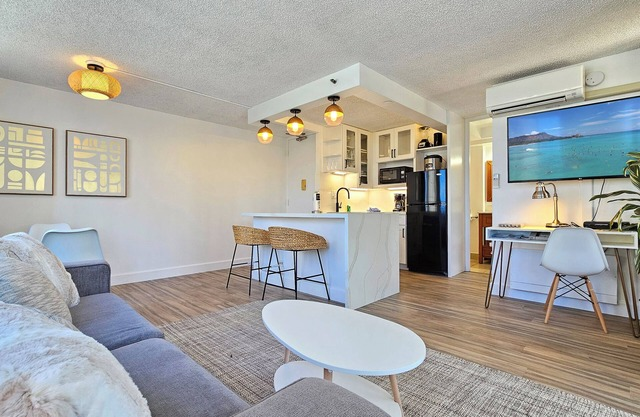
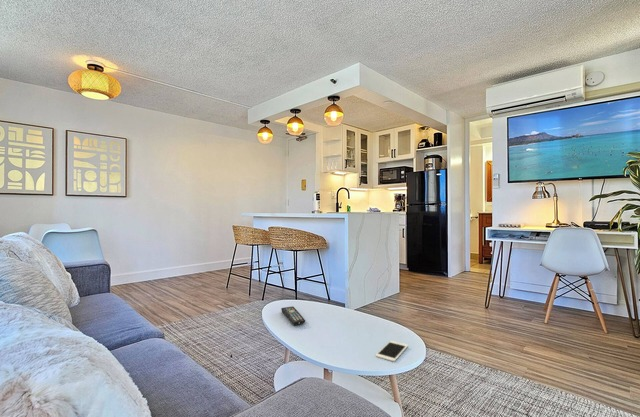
+ cell phone (392, 350)
+ remote control (292, 314)
